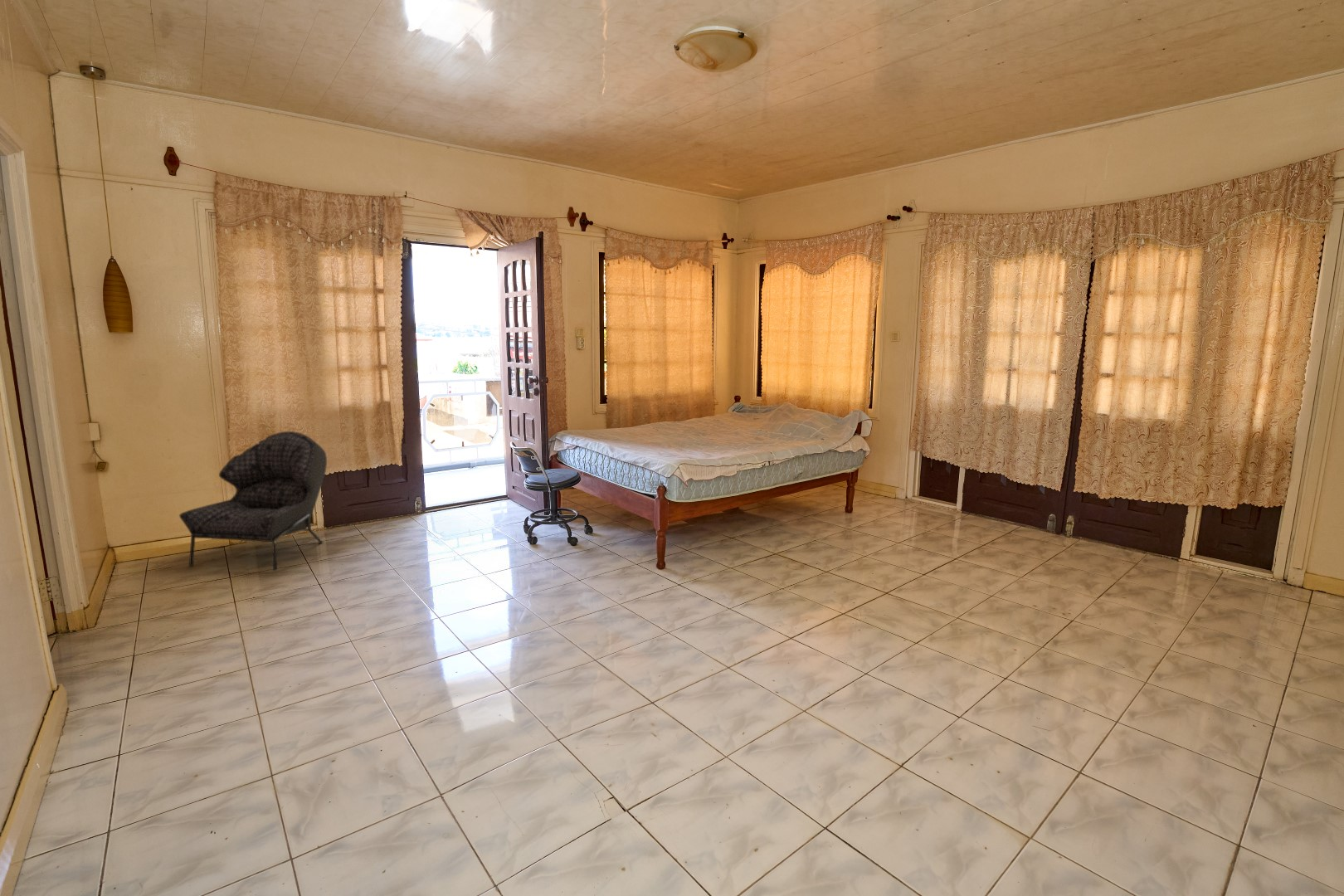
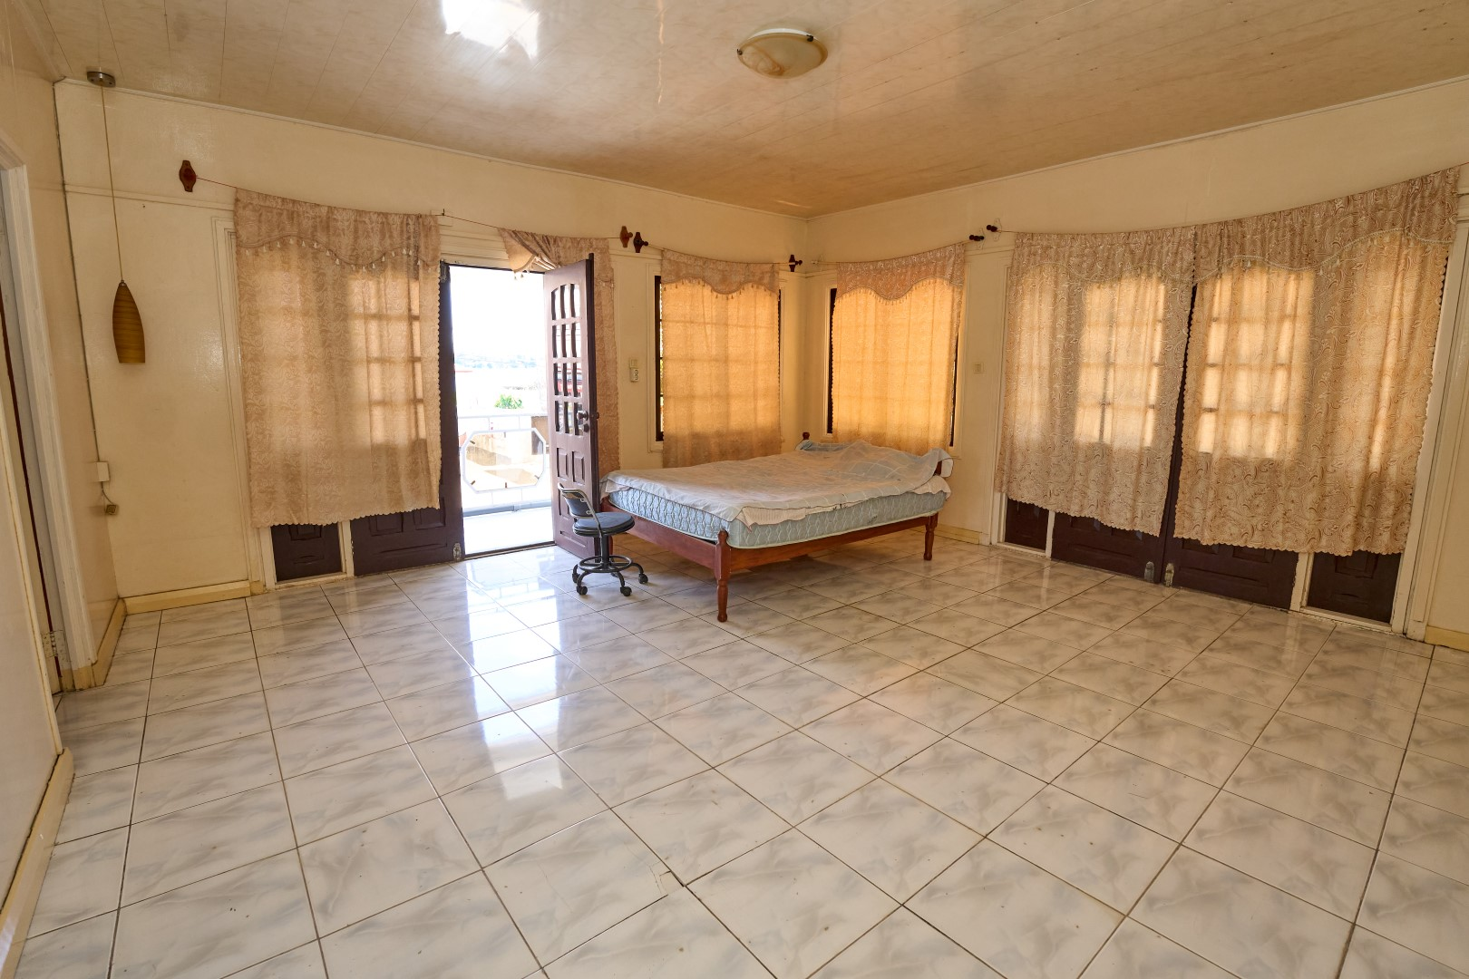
- armchair (259, 496)
